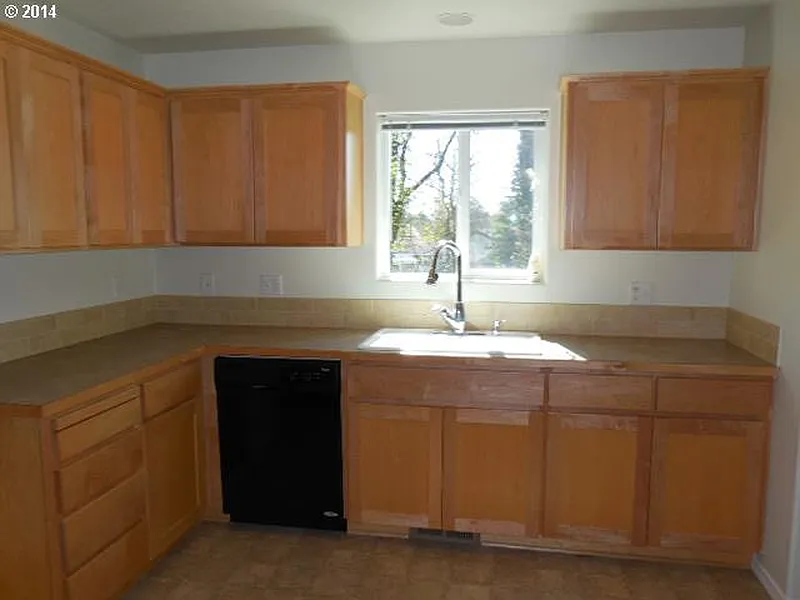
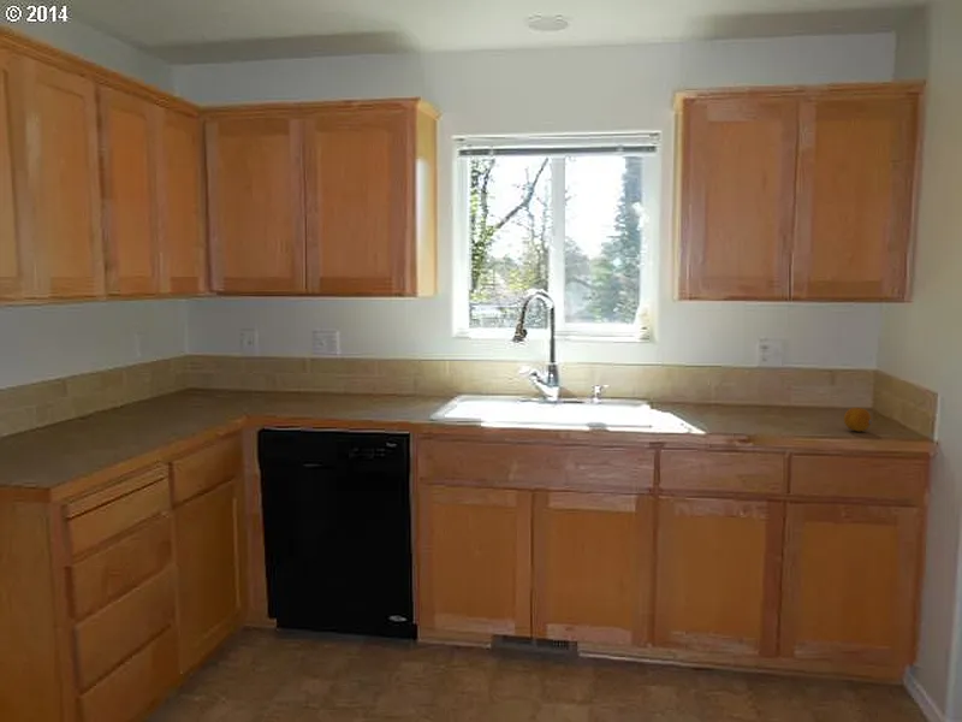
+ fruit (857, 419)
